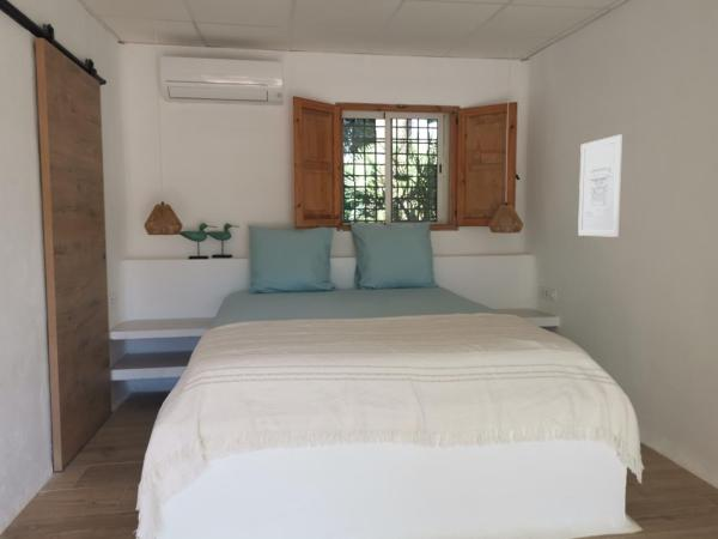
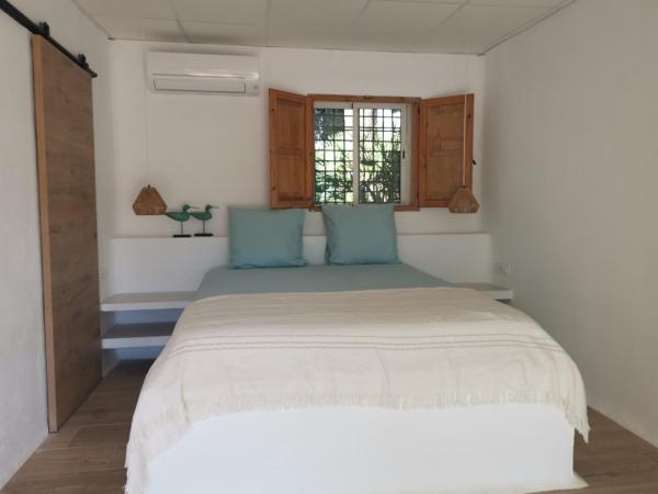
- wall art (598, 188)
